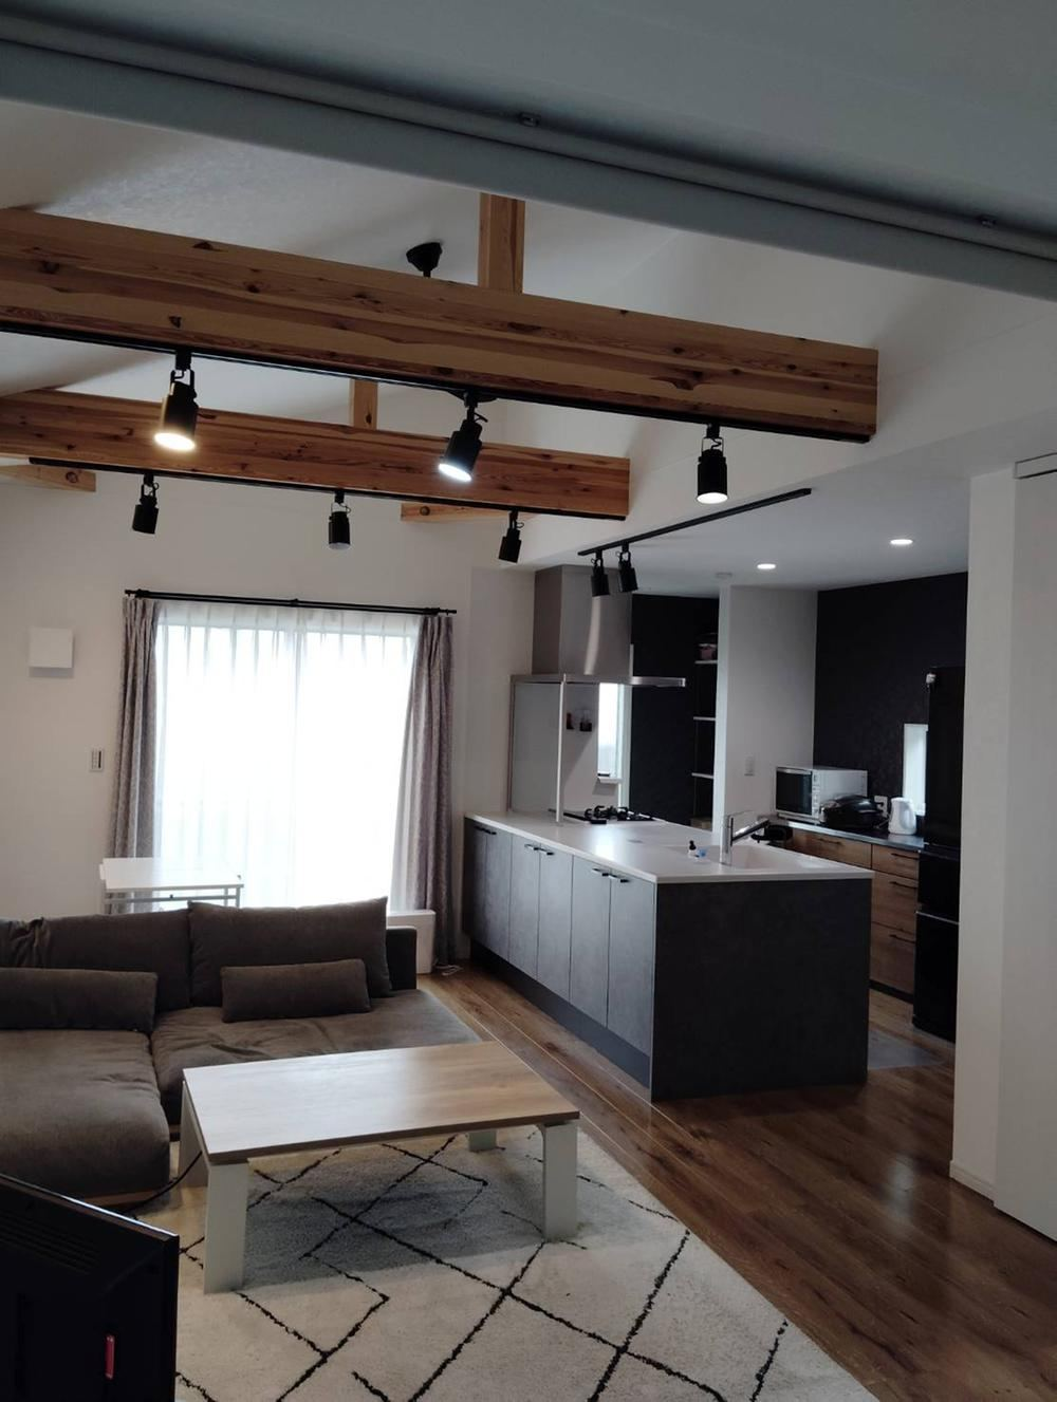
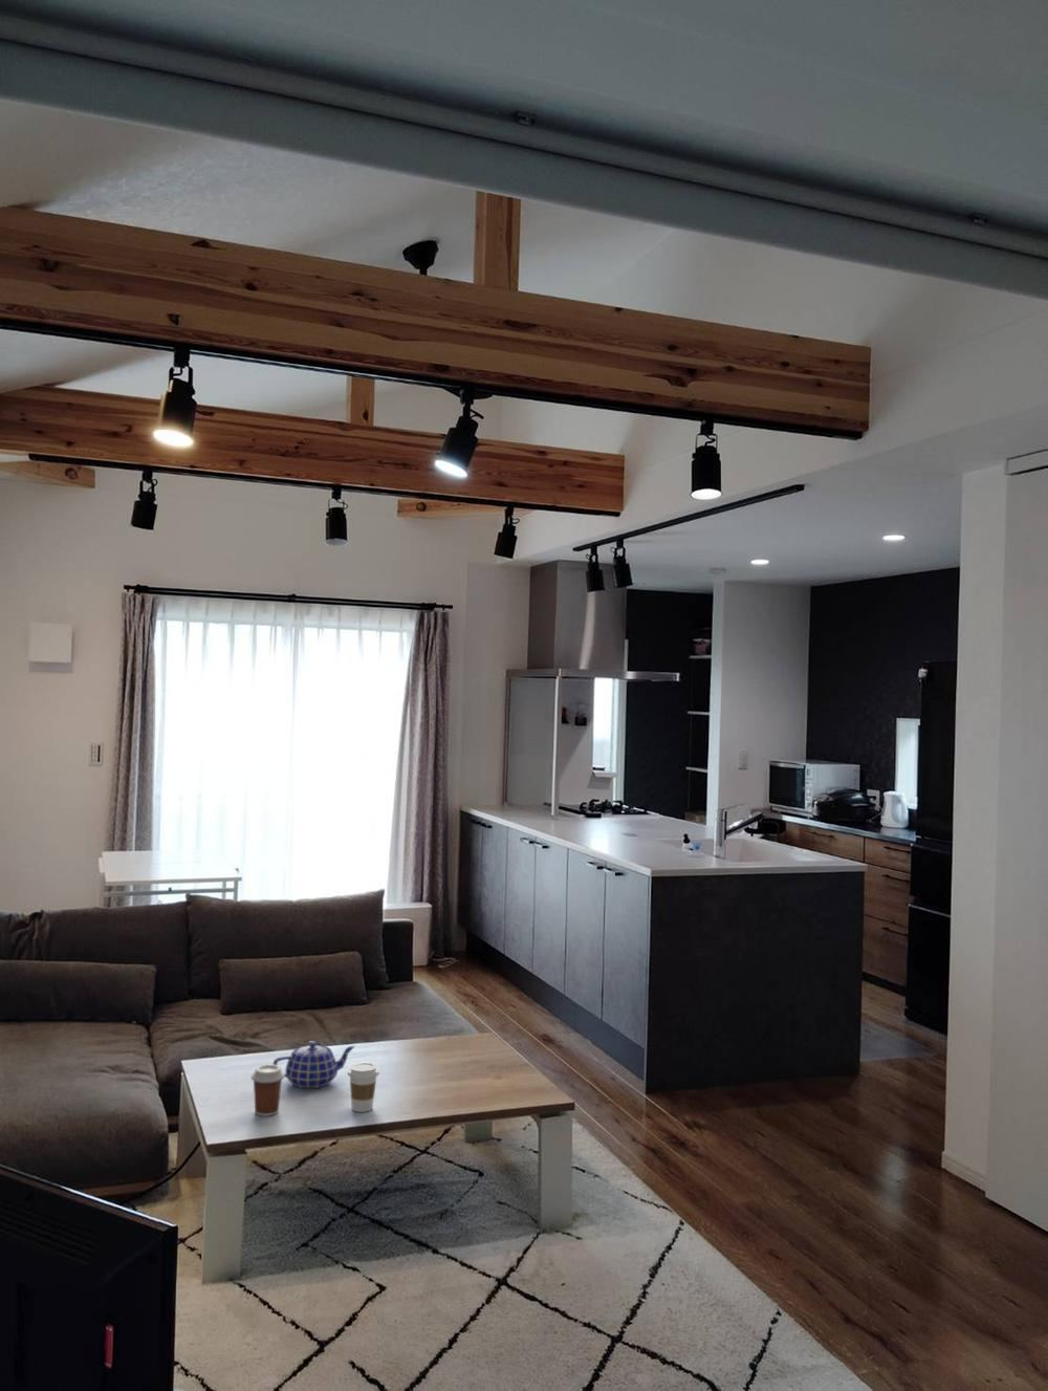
+ coffee cup (362, 1087)
+ teapot (315, 1062)
+ coffee cup (268, 1089)
